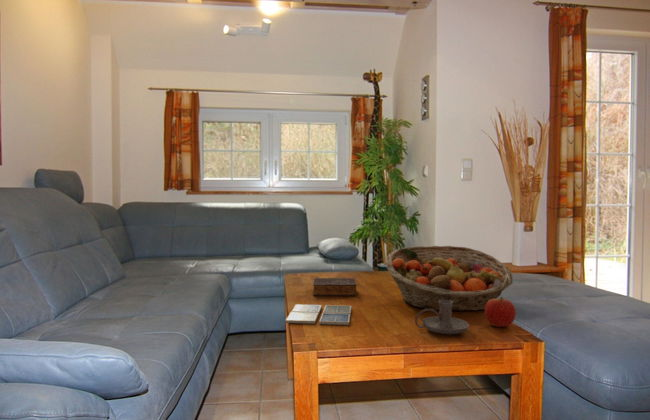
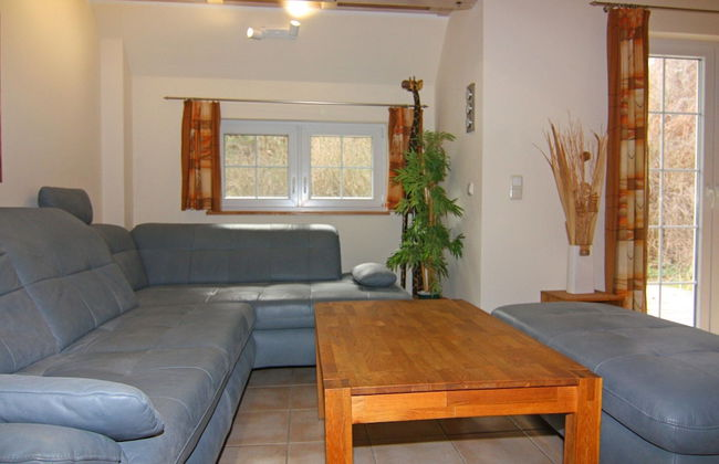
- candle holder (440, 316)
- book (334, 286)
- drink coaster (319, 312)
- apple (499, 310)
- fruit basket (446, 276)
